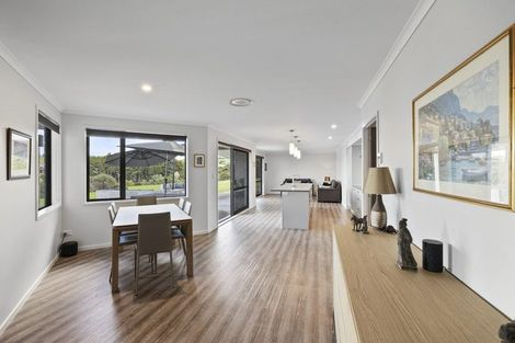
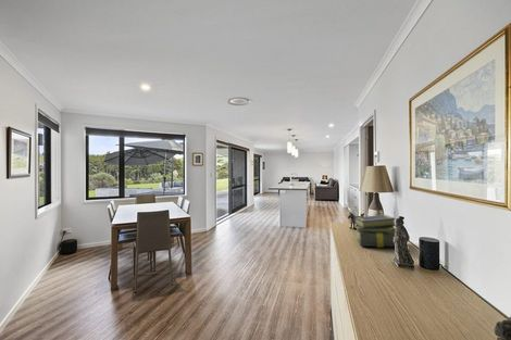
+ stack of books (375, 230)
